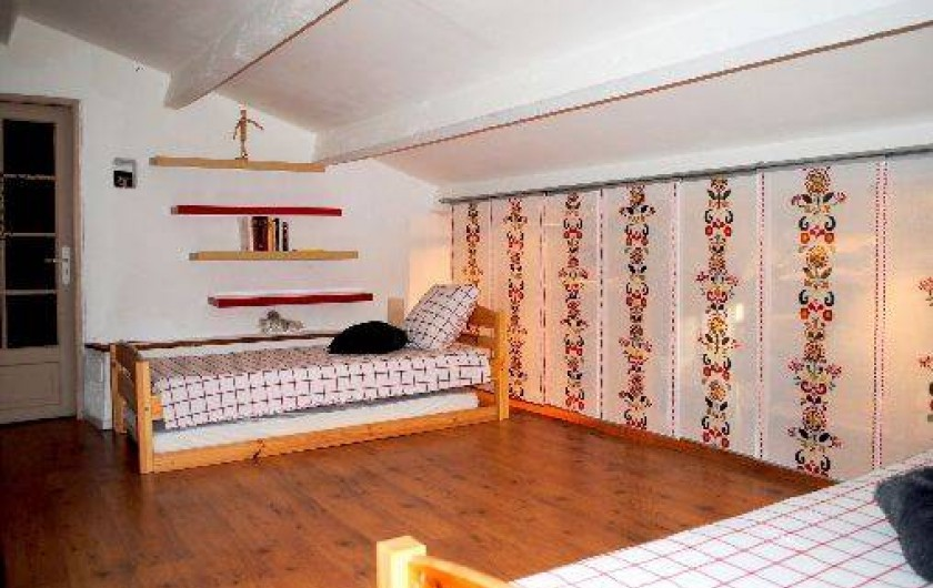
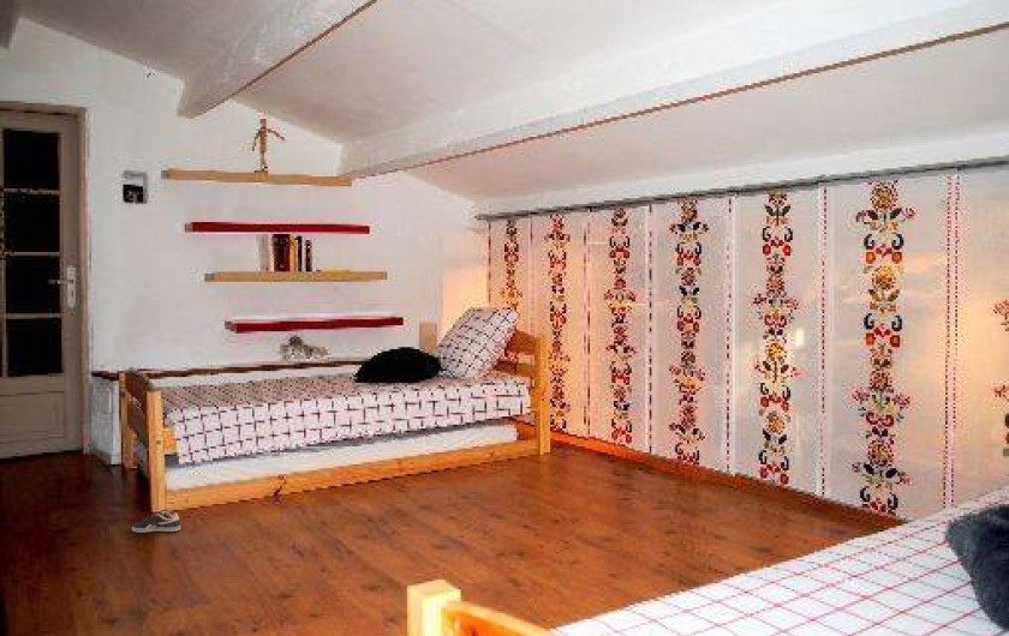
+ sneaker (156, 520)
